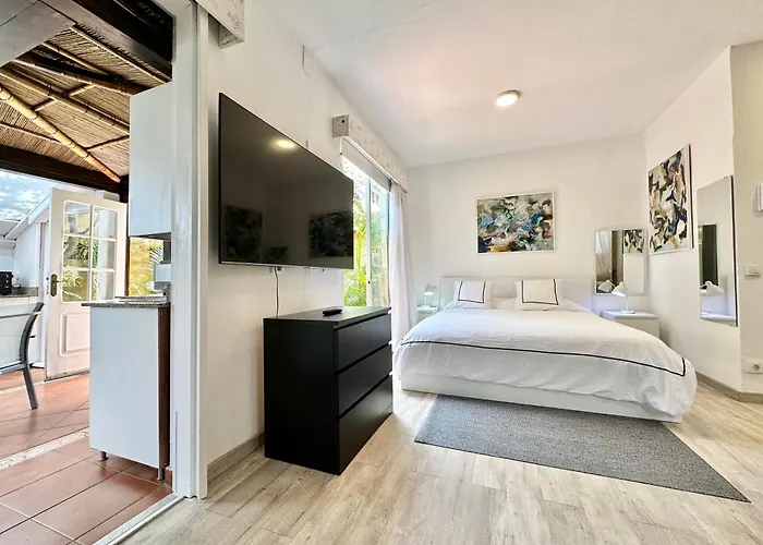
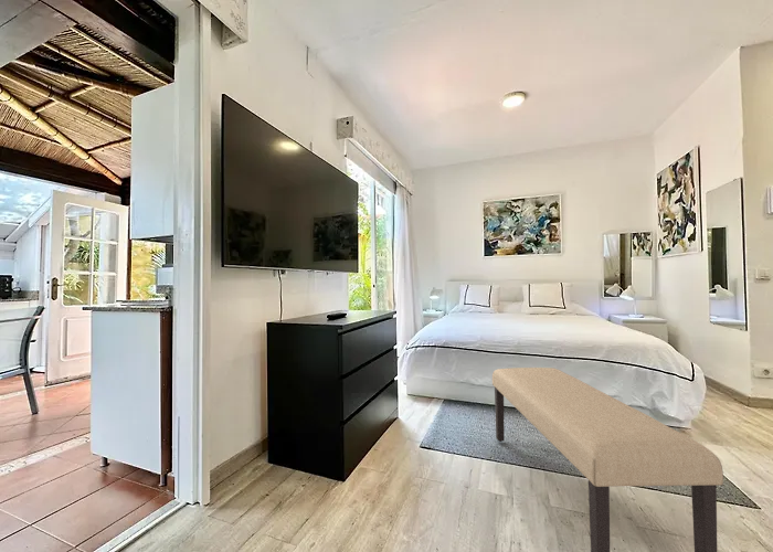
+ bench (570, 439)
